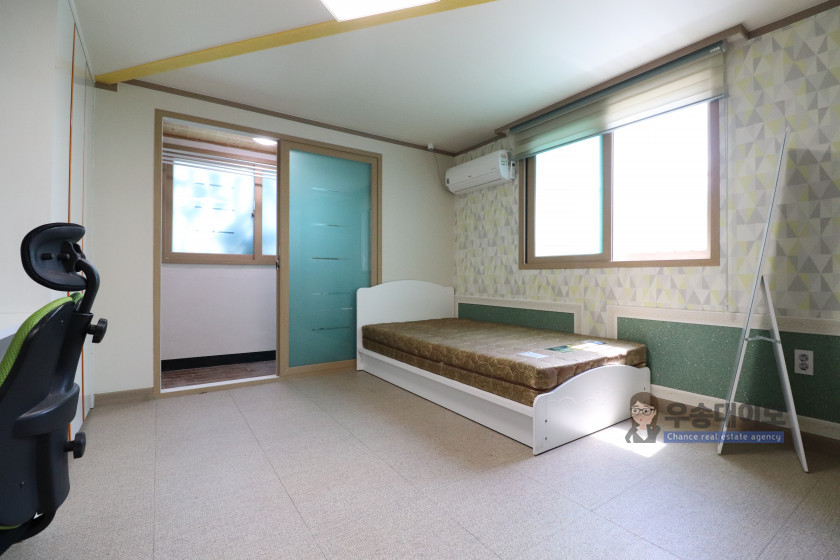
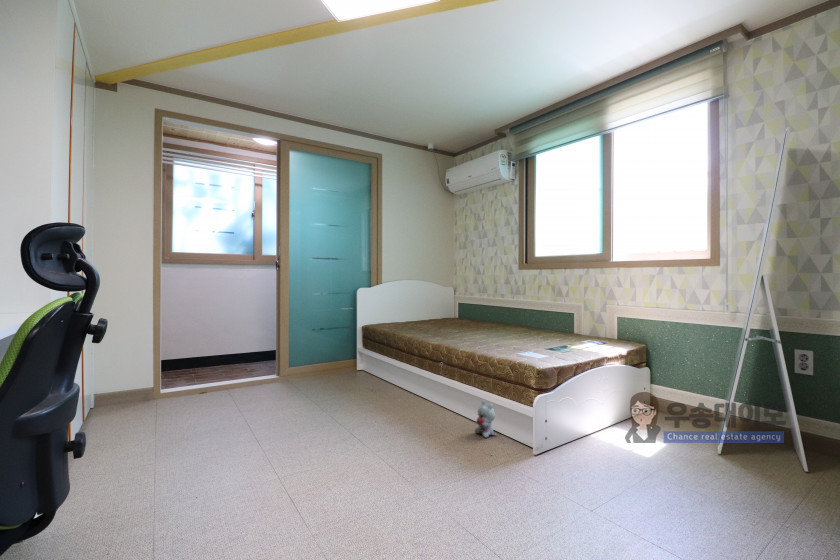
+ plush toy (485, 417)
